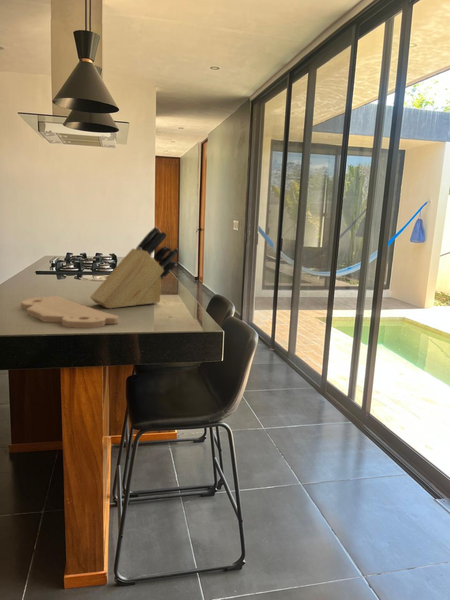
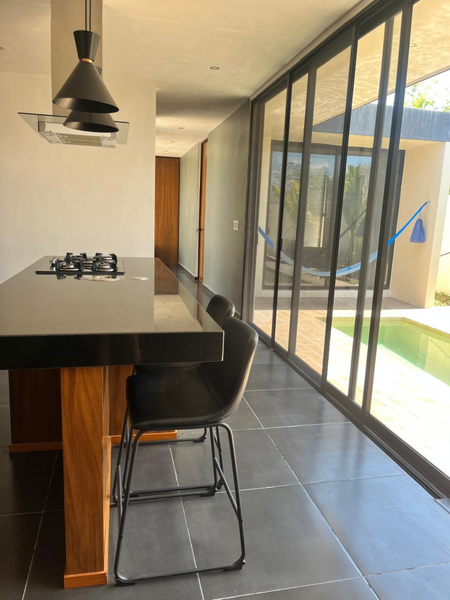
- cutting board (61, 311)
- knife block (136, 265)
